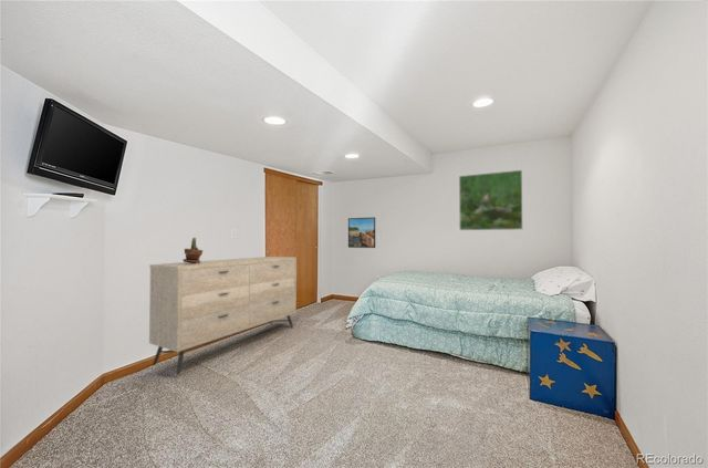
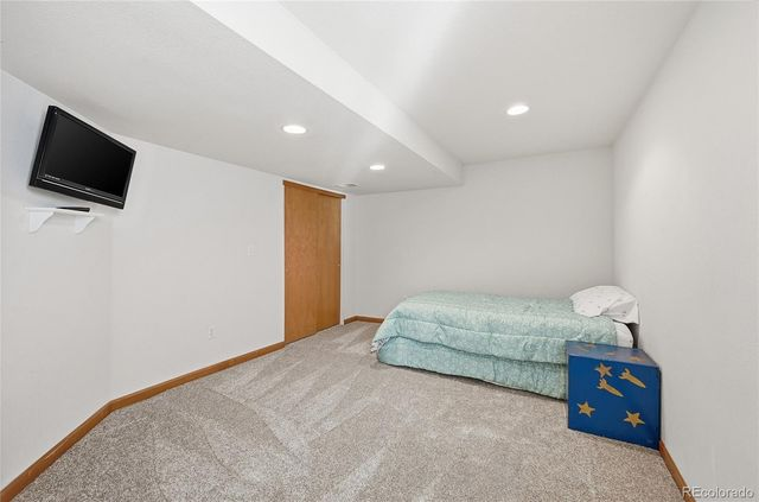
- potted plant (192, 250)
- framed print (361, 232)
- dresser (236, 302)
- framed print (489, 201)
